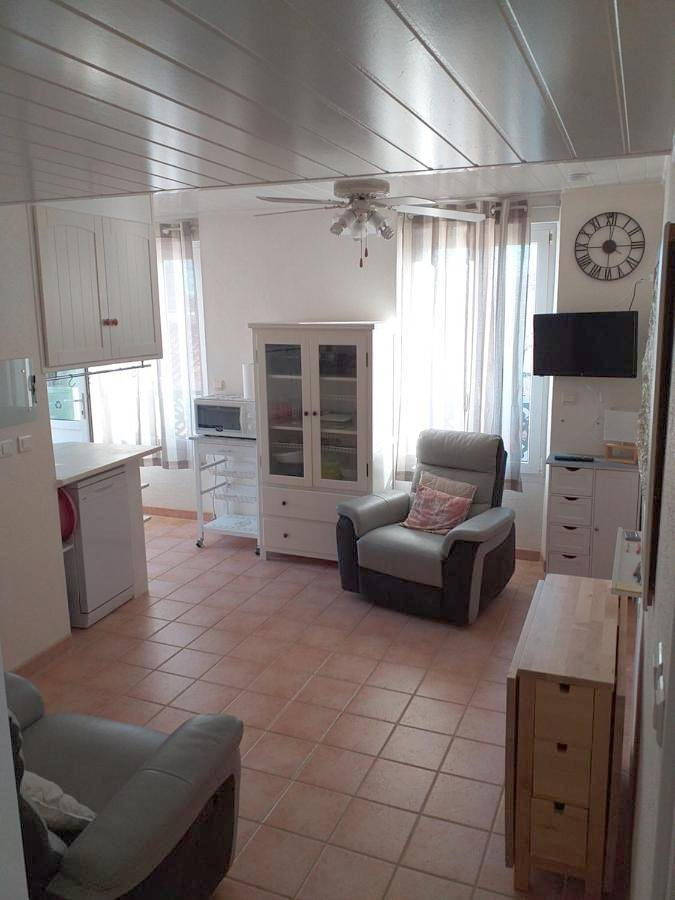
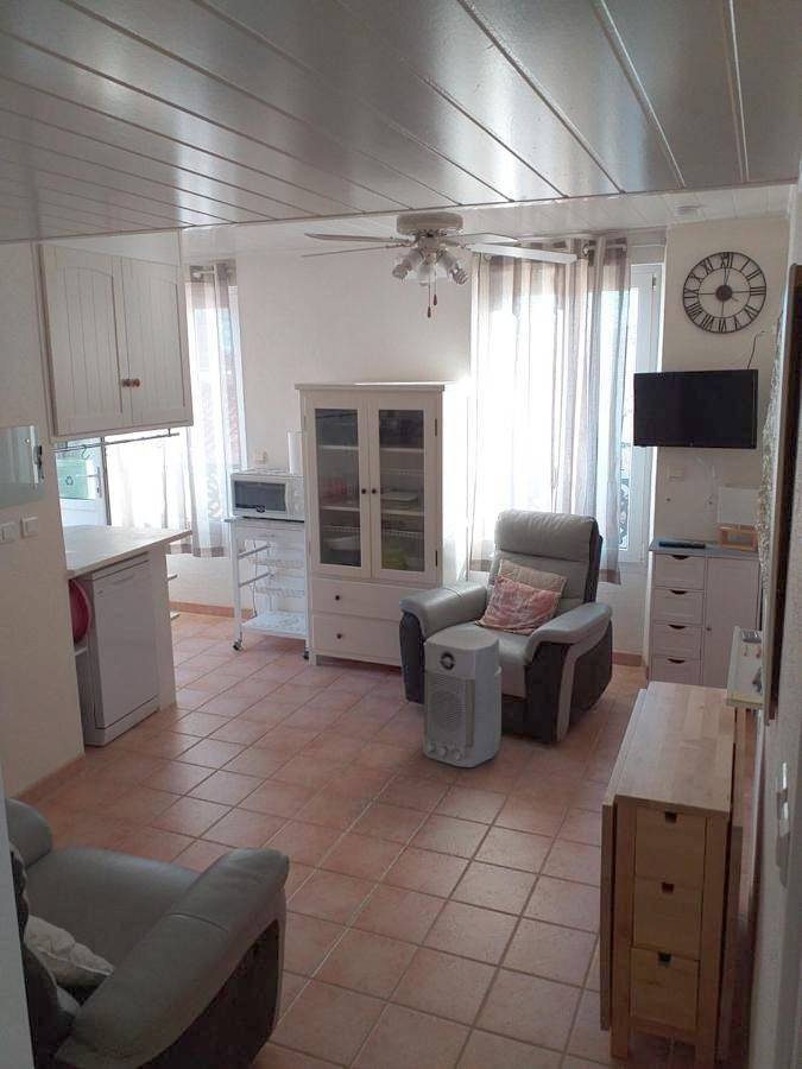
+ air purifier (463, 694)
